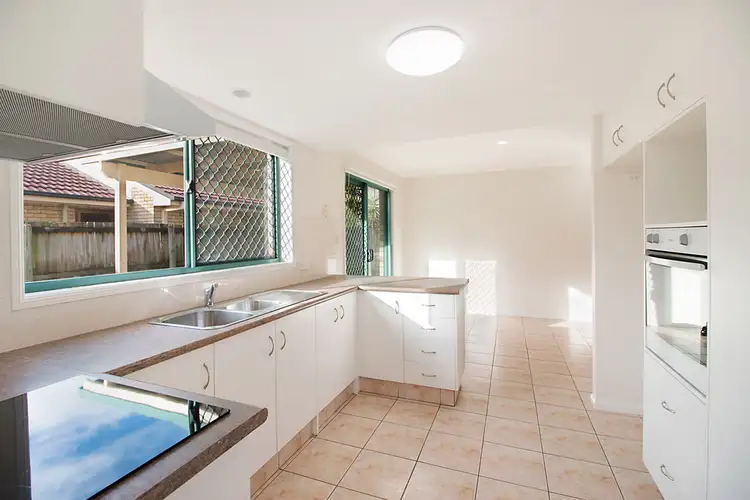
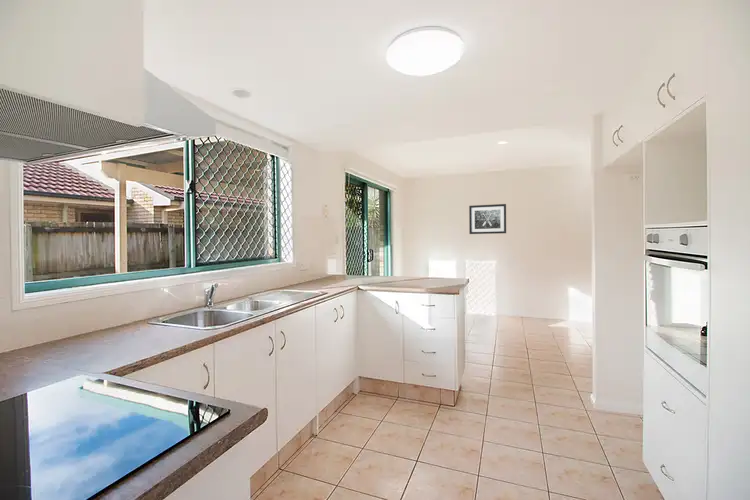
+ wall art (487, 219)
